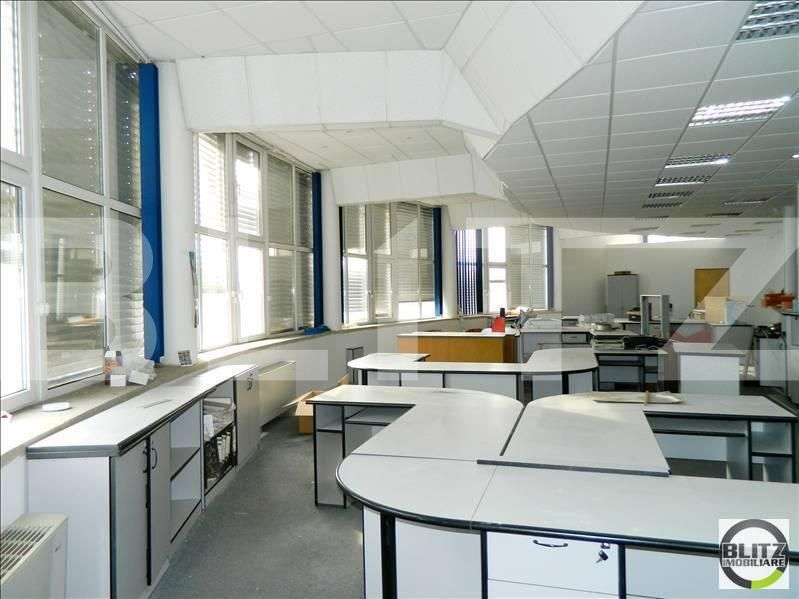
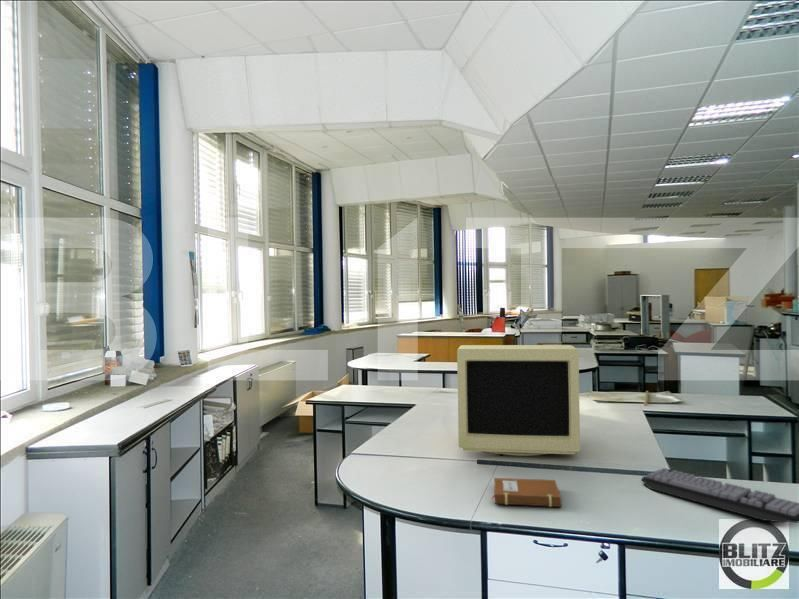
+ notebook (524, 491)
+ monitor (515, 394)
+ keyboard (717, 493)
